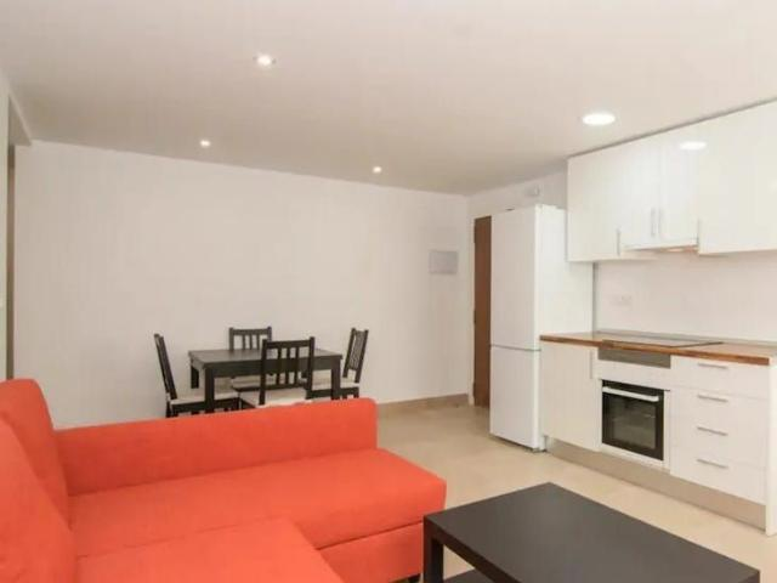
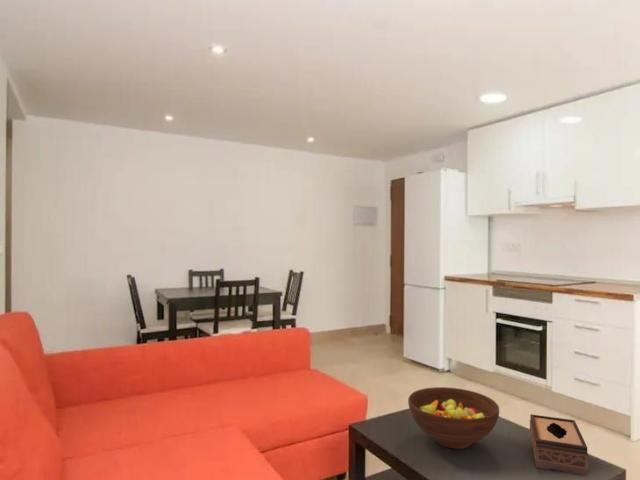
+ tissue box (556, 442)
+ fruit bowl (452, 421)
